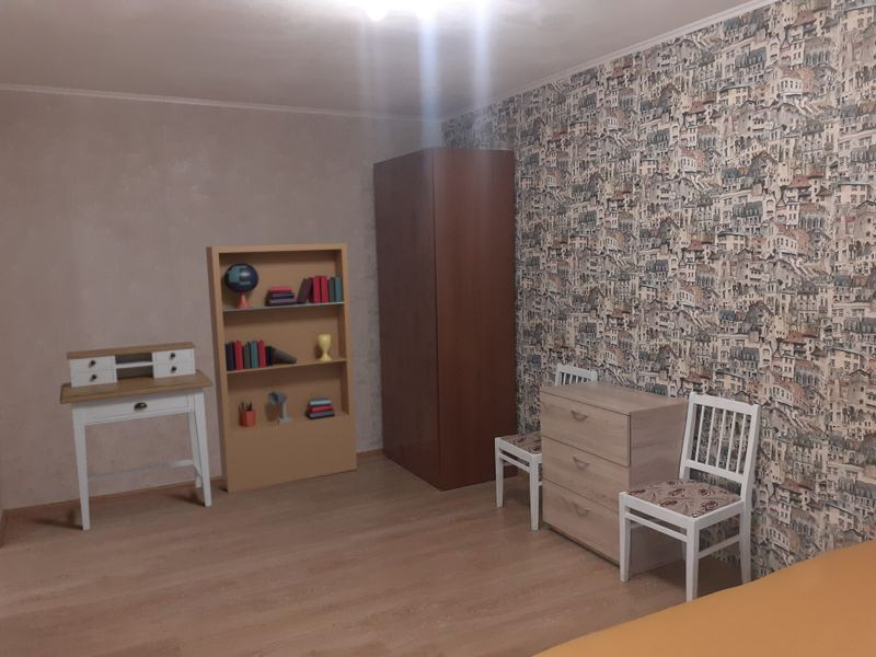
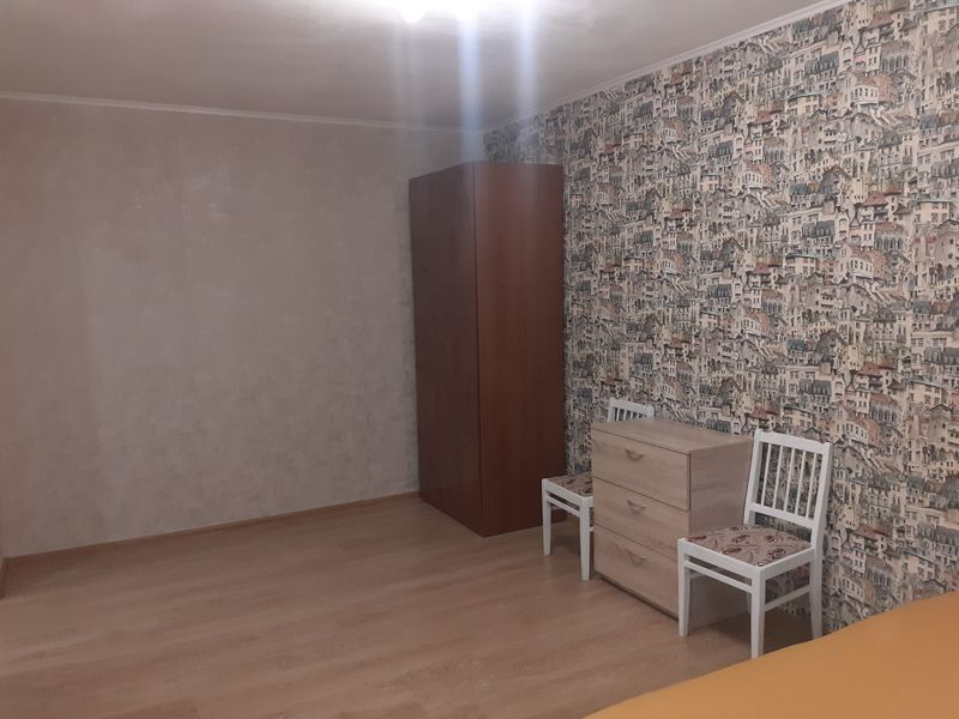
- desk (137, 418)
- bookcase (285, 362)
